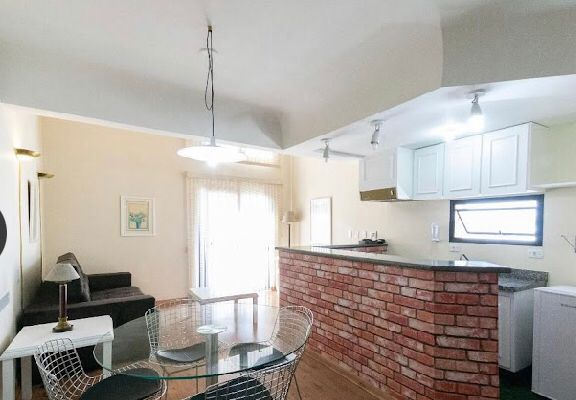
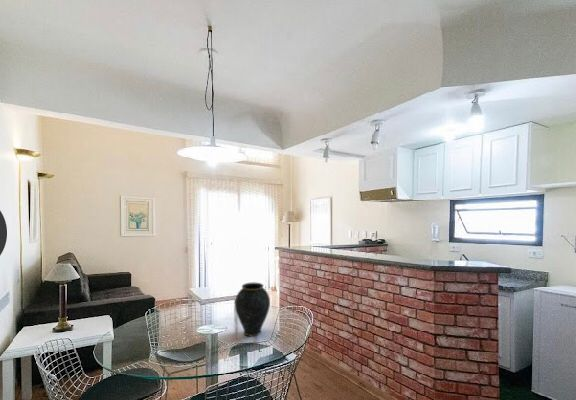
+ vase (252, 309)
